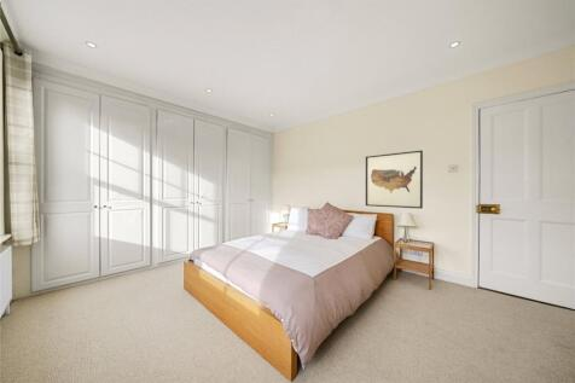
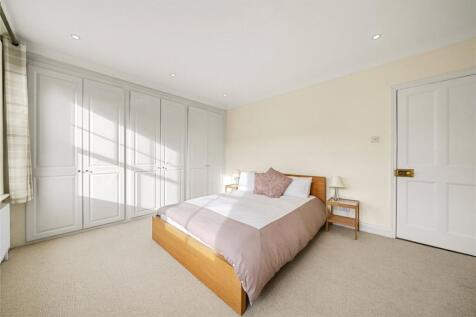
- wall art (391, 180)
